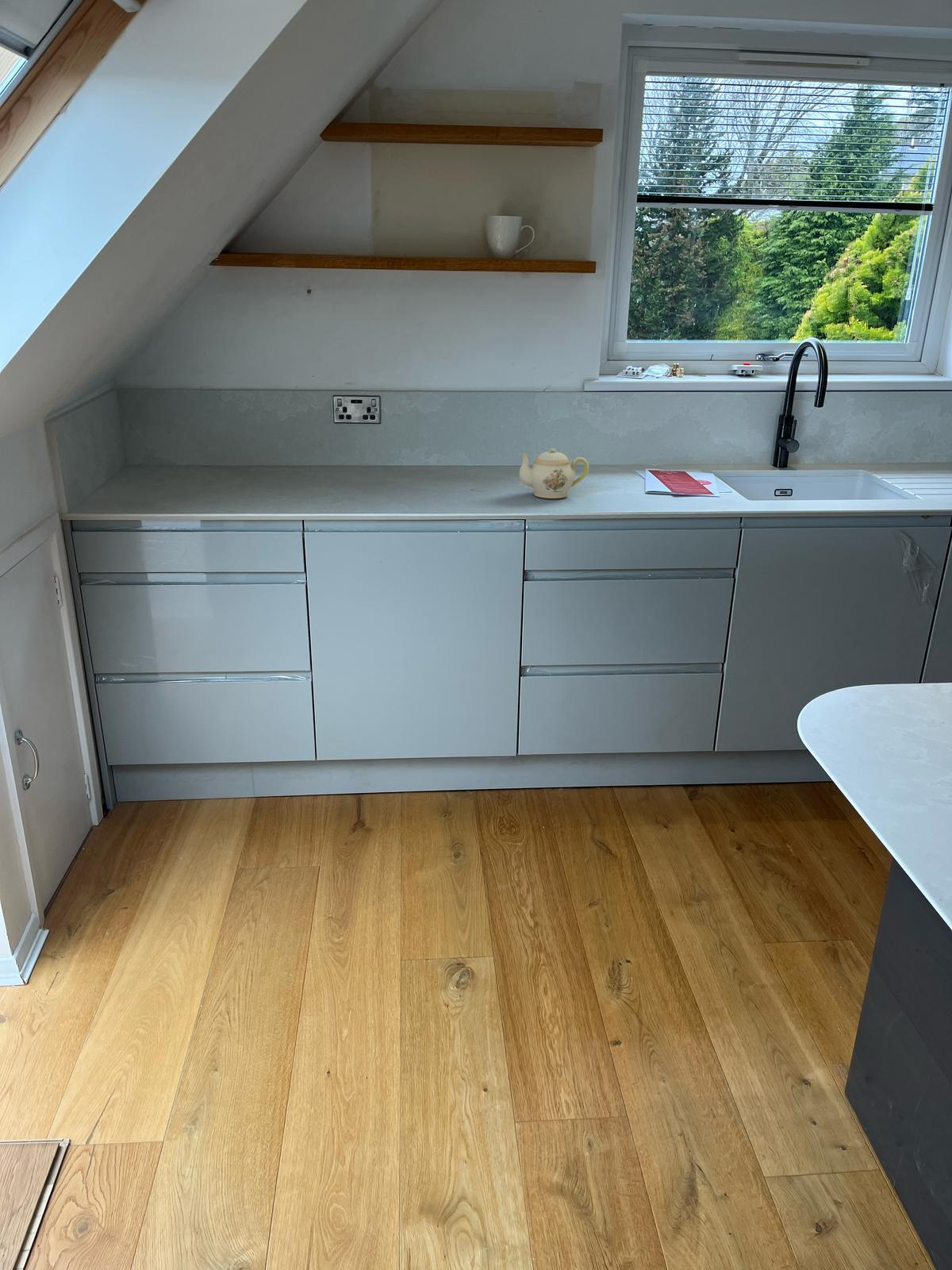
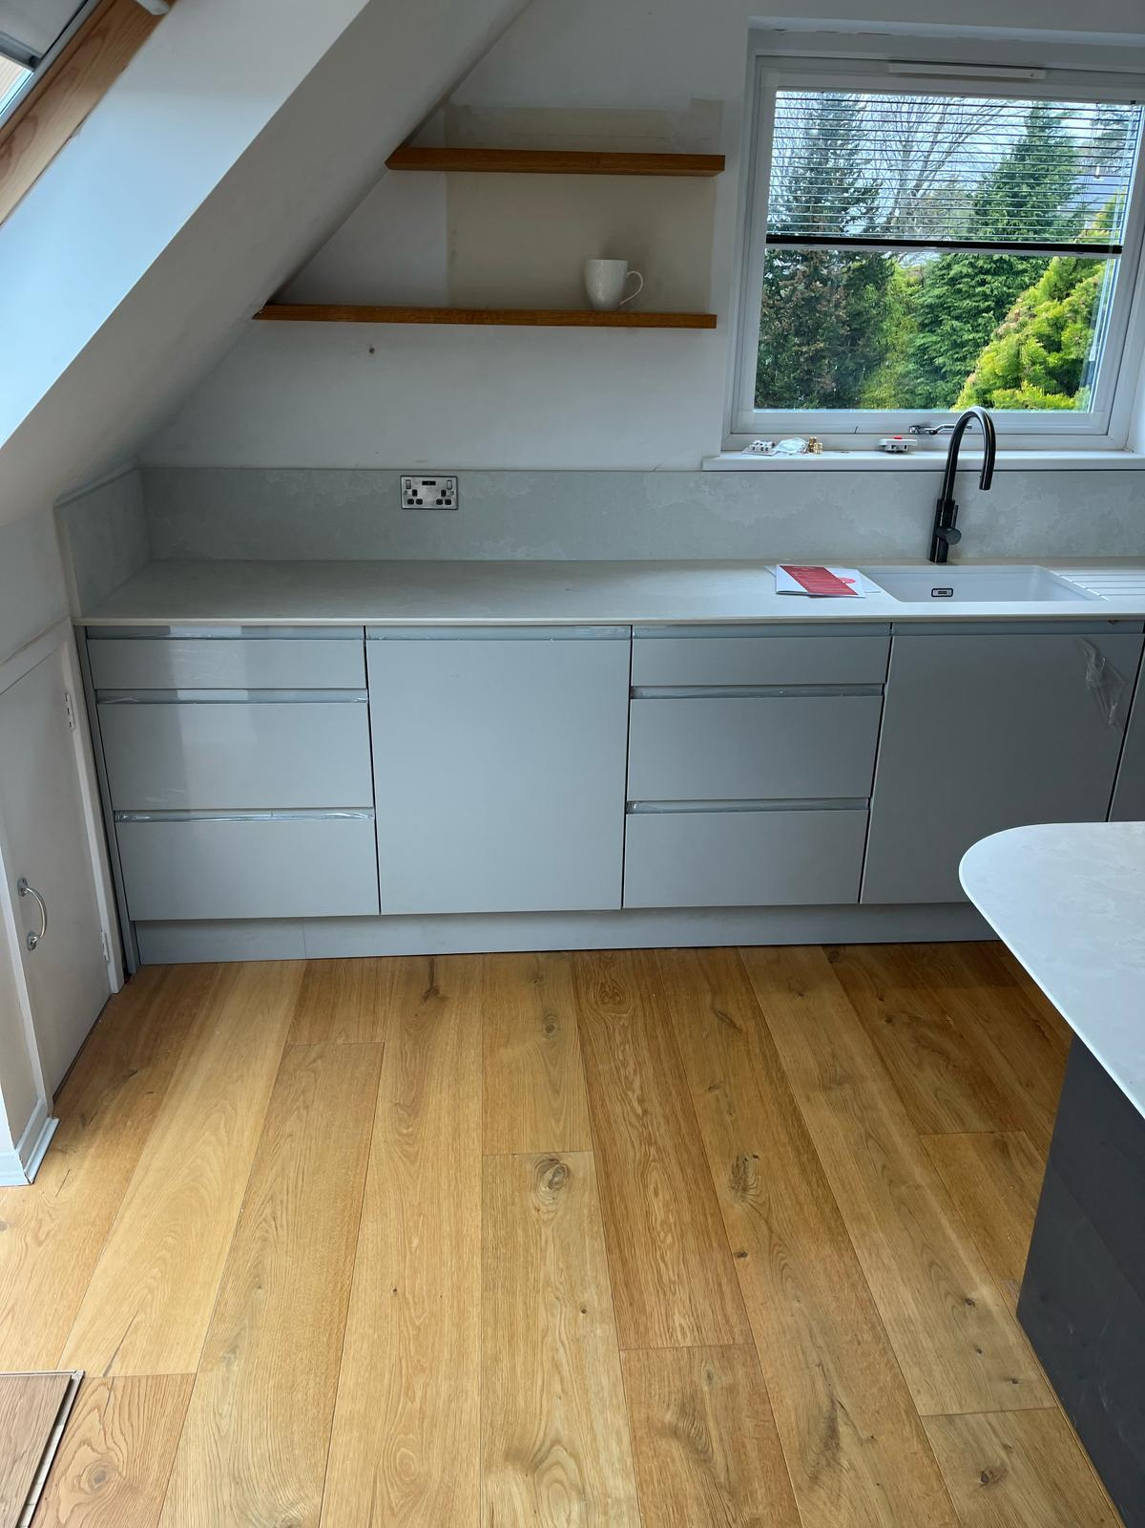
- teapot (553, 471)
